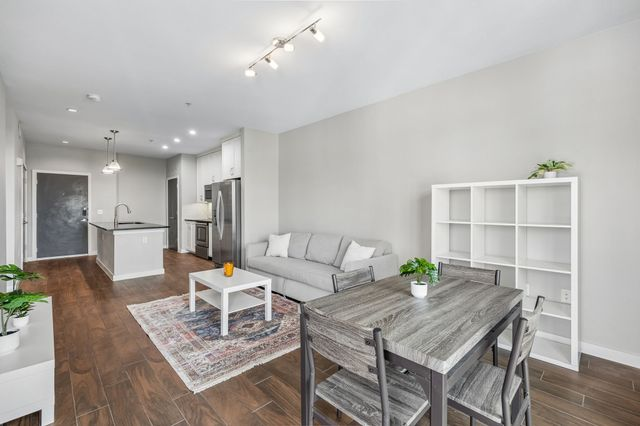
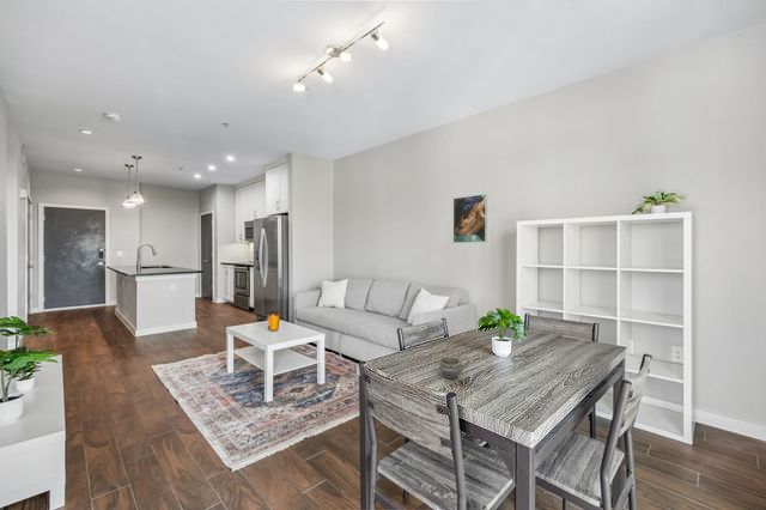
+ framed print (469, 219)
+ cup (452, 365)
